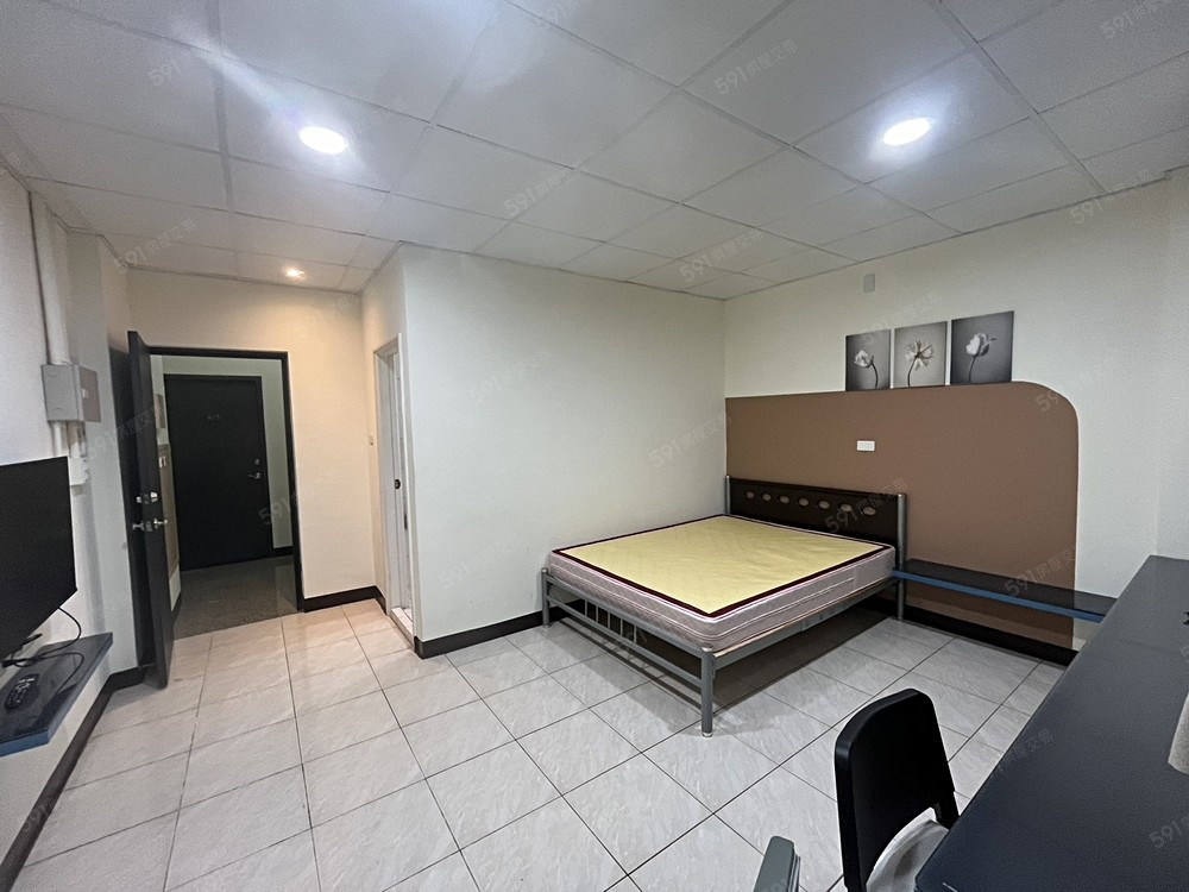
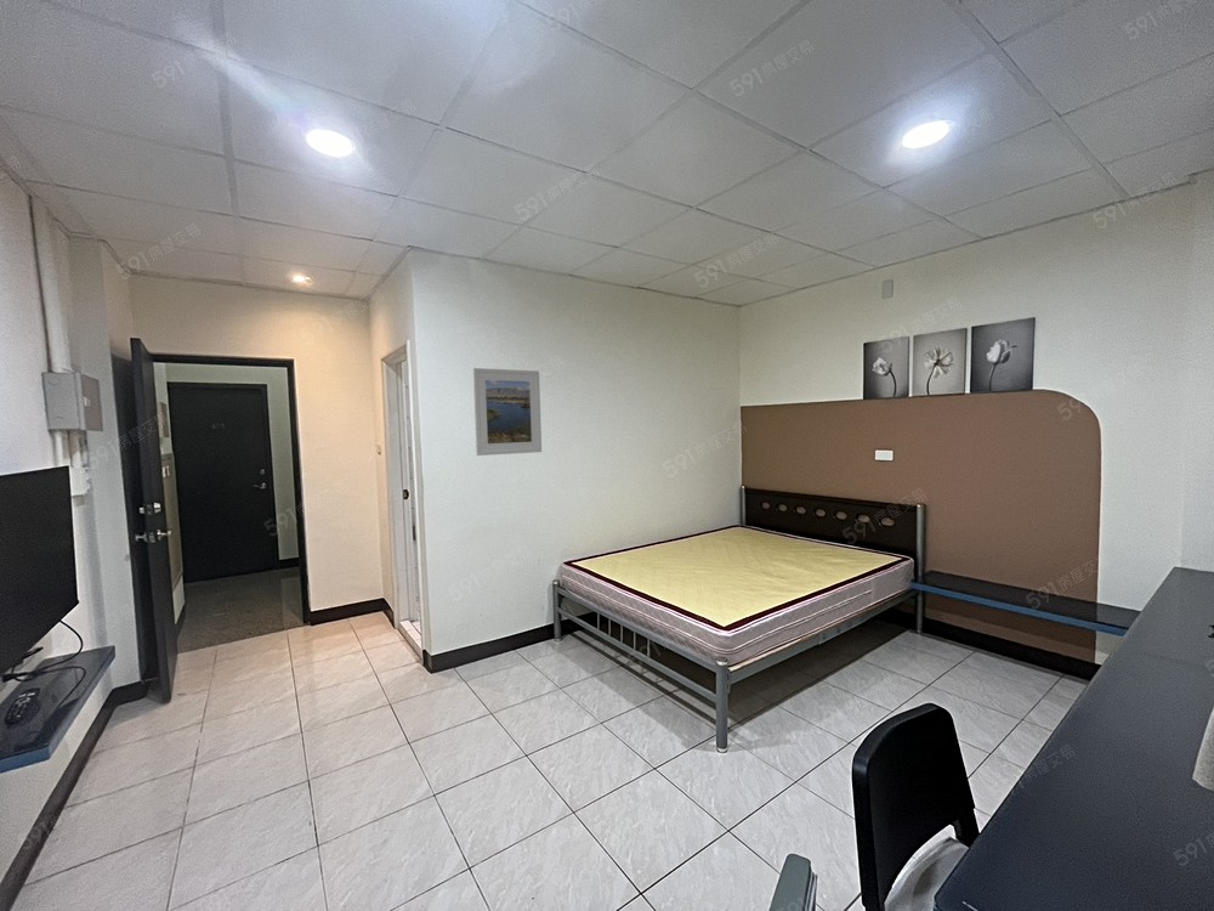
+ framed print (509, 412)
